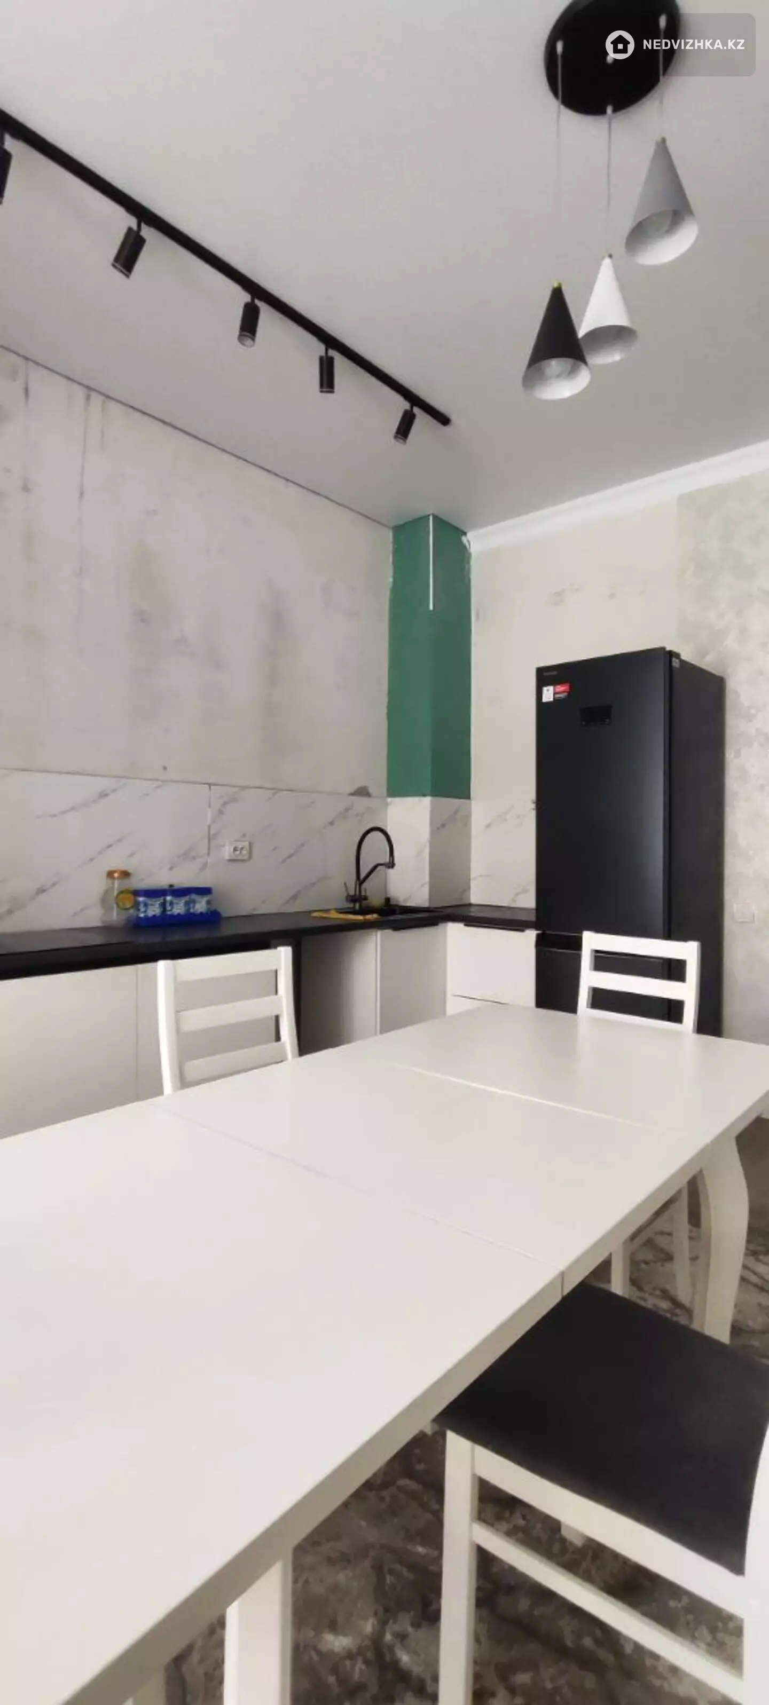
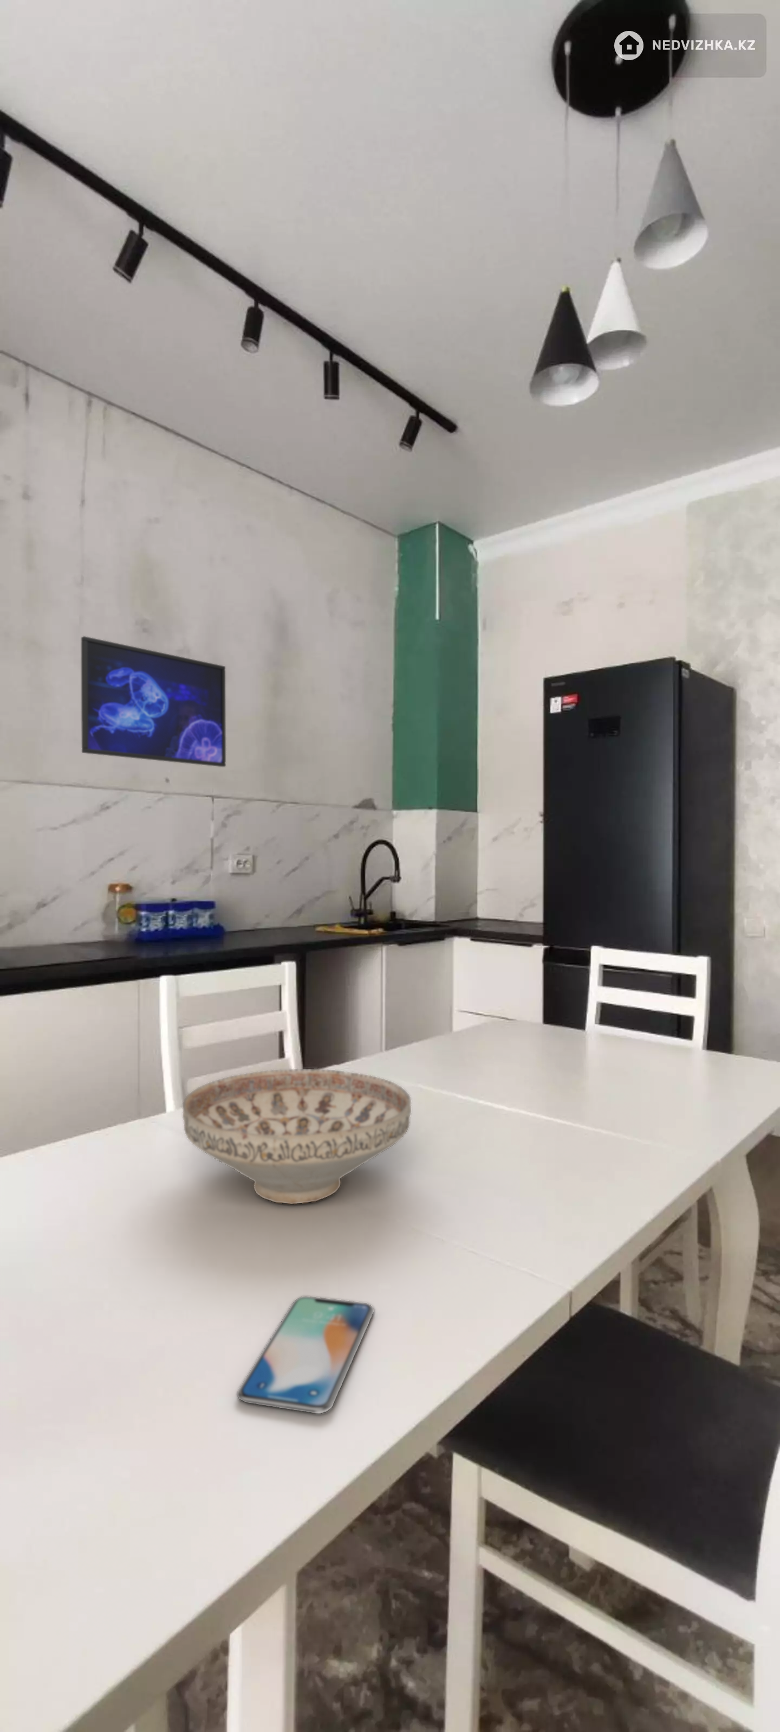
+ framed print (158, 706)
+ decorative bowl (299, 1141)
+ smartphone (311, 1348)
